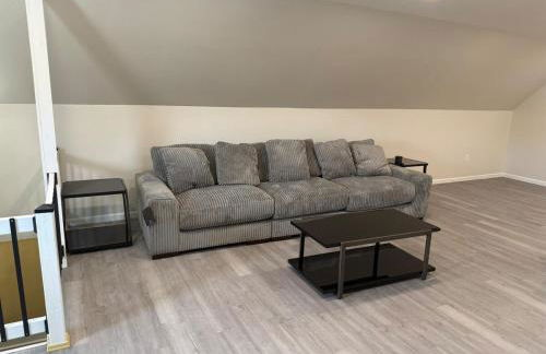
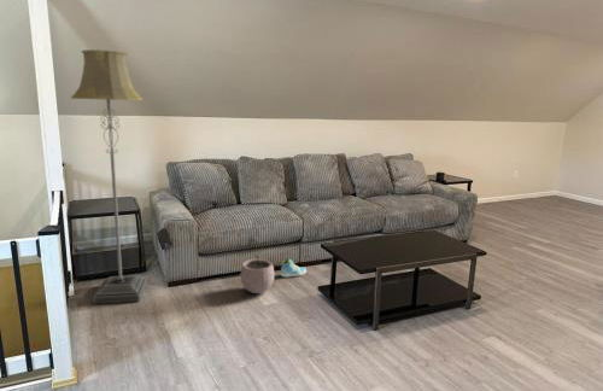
+ sneaker (293, 265)
+ plant pot (257, 272)
+ floor lamp (113, 180)
